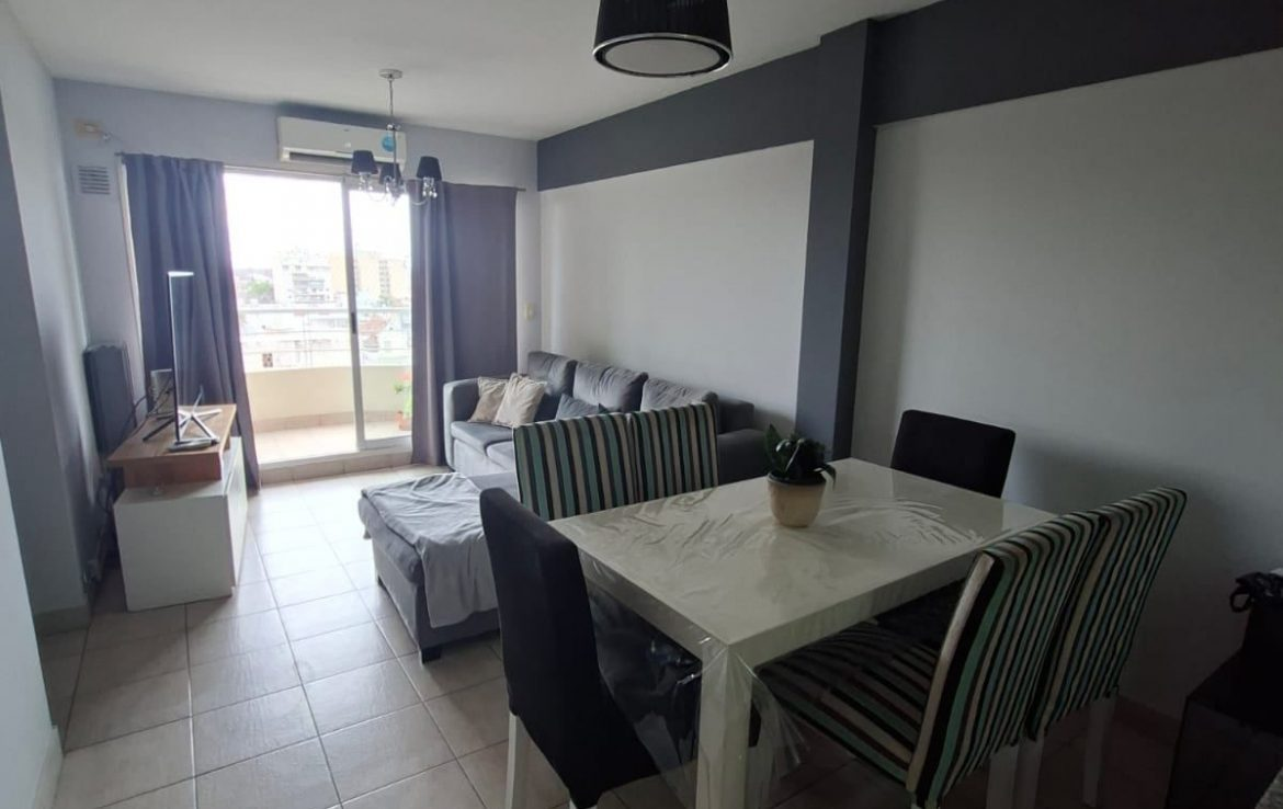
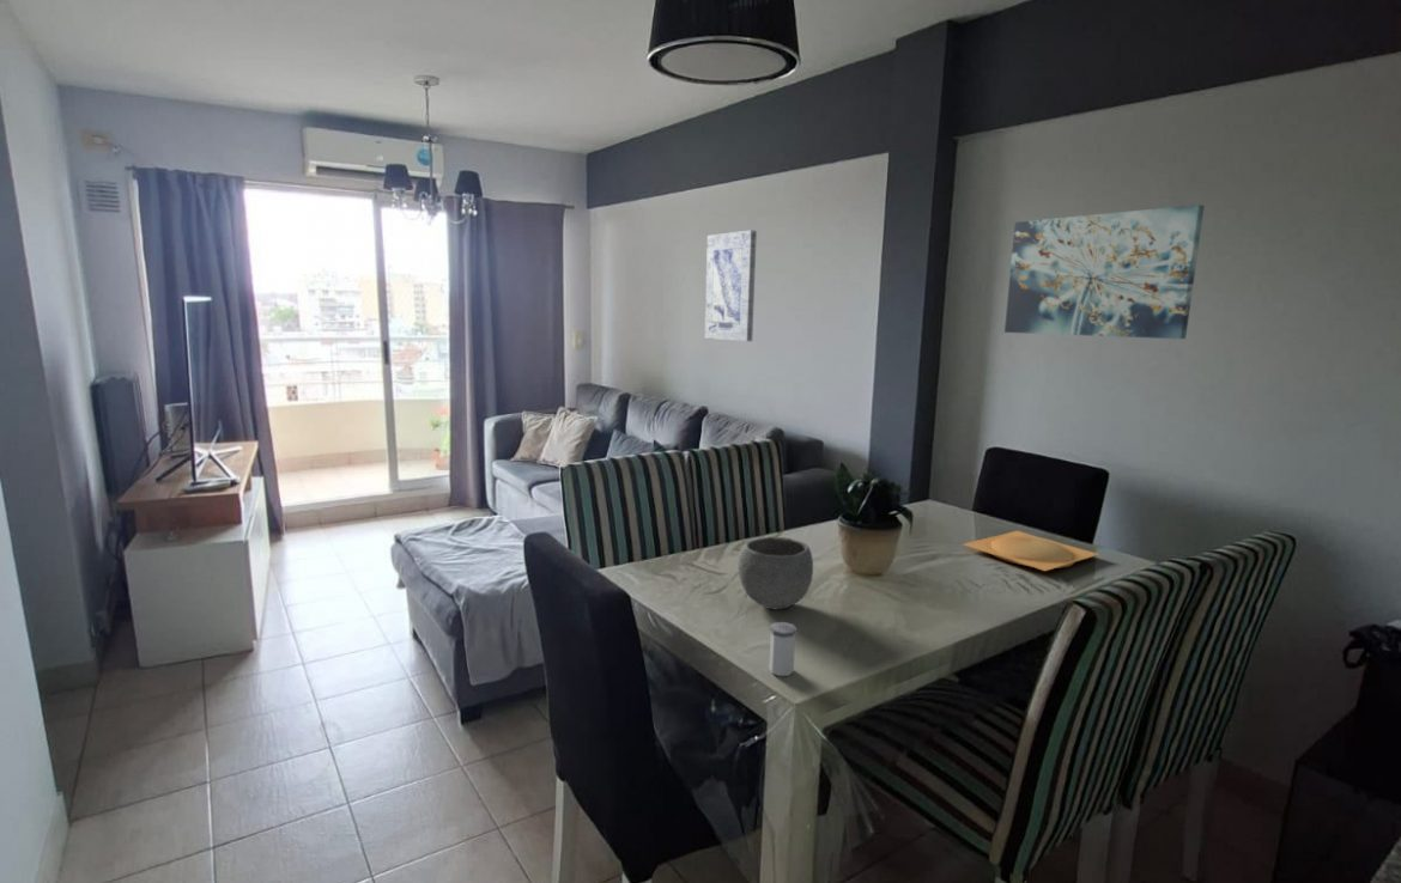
+ salt shaker (782, 648)
+ wall art (729, 287)
+ plate (1030, 547)
+ wall art (1093, 275)
+ bowl (772, 573)
